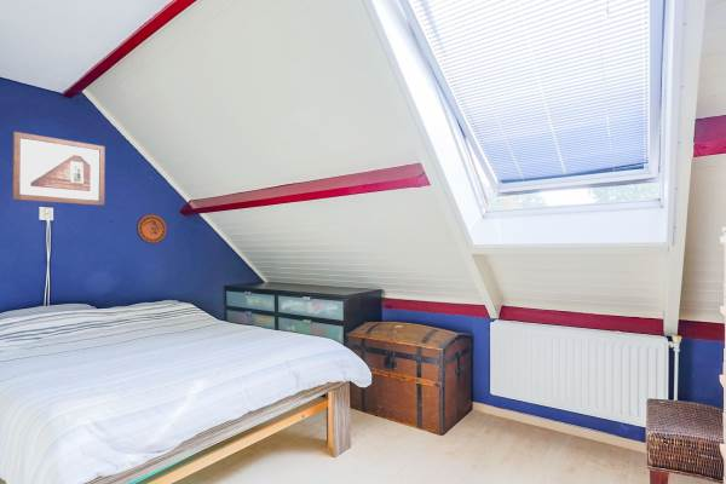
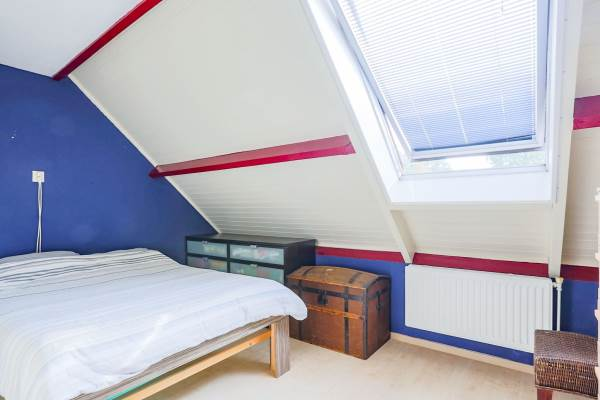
- decorative plate (151, 229)
- picture frame (62, 171)
